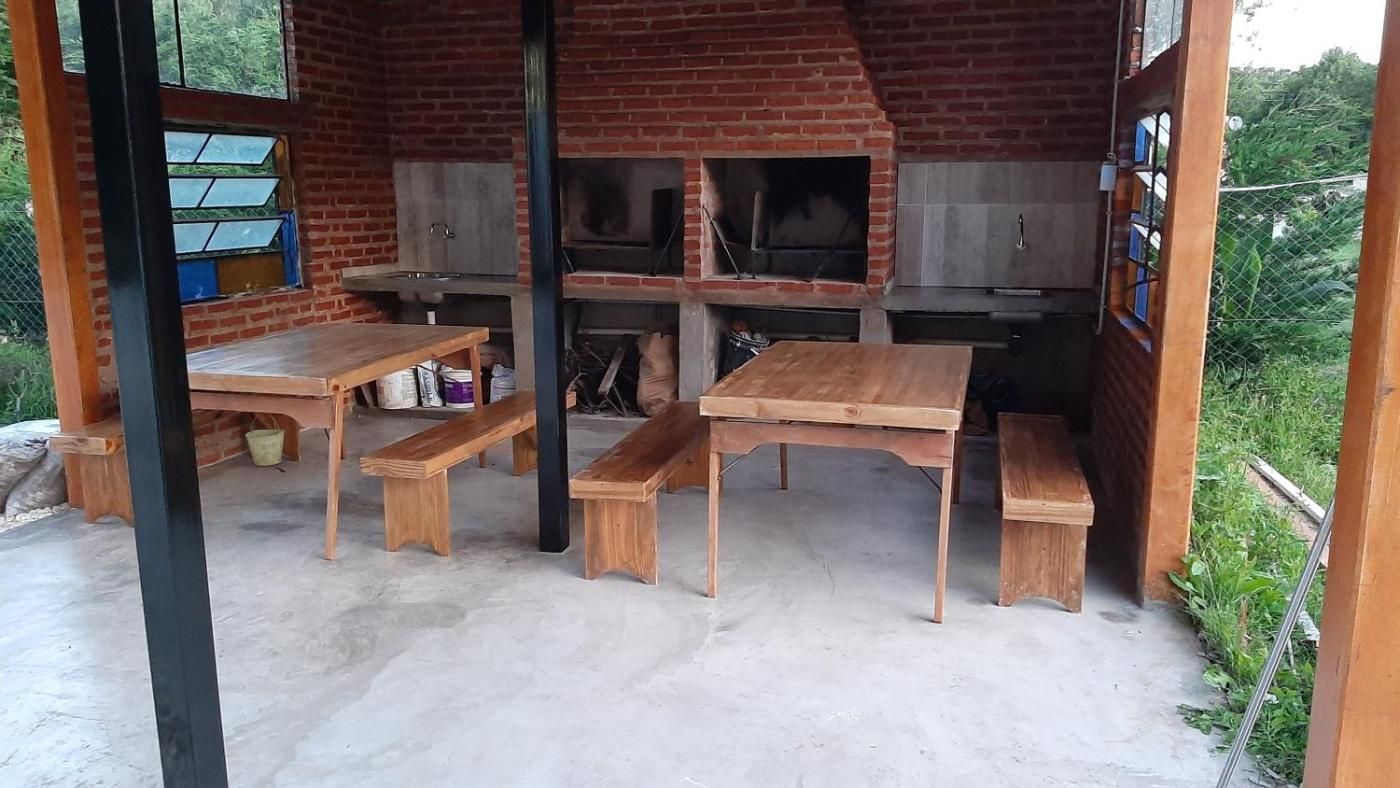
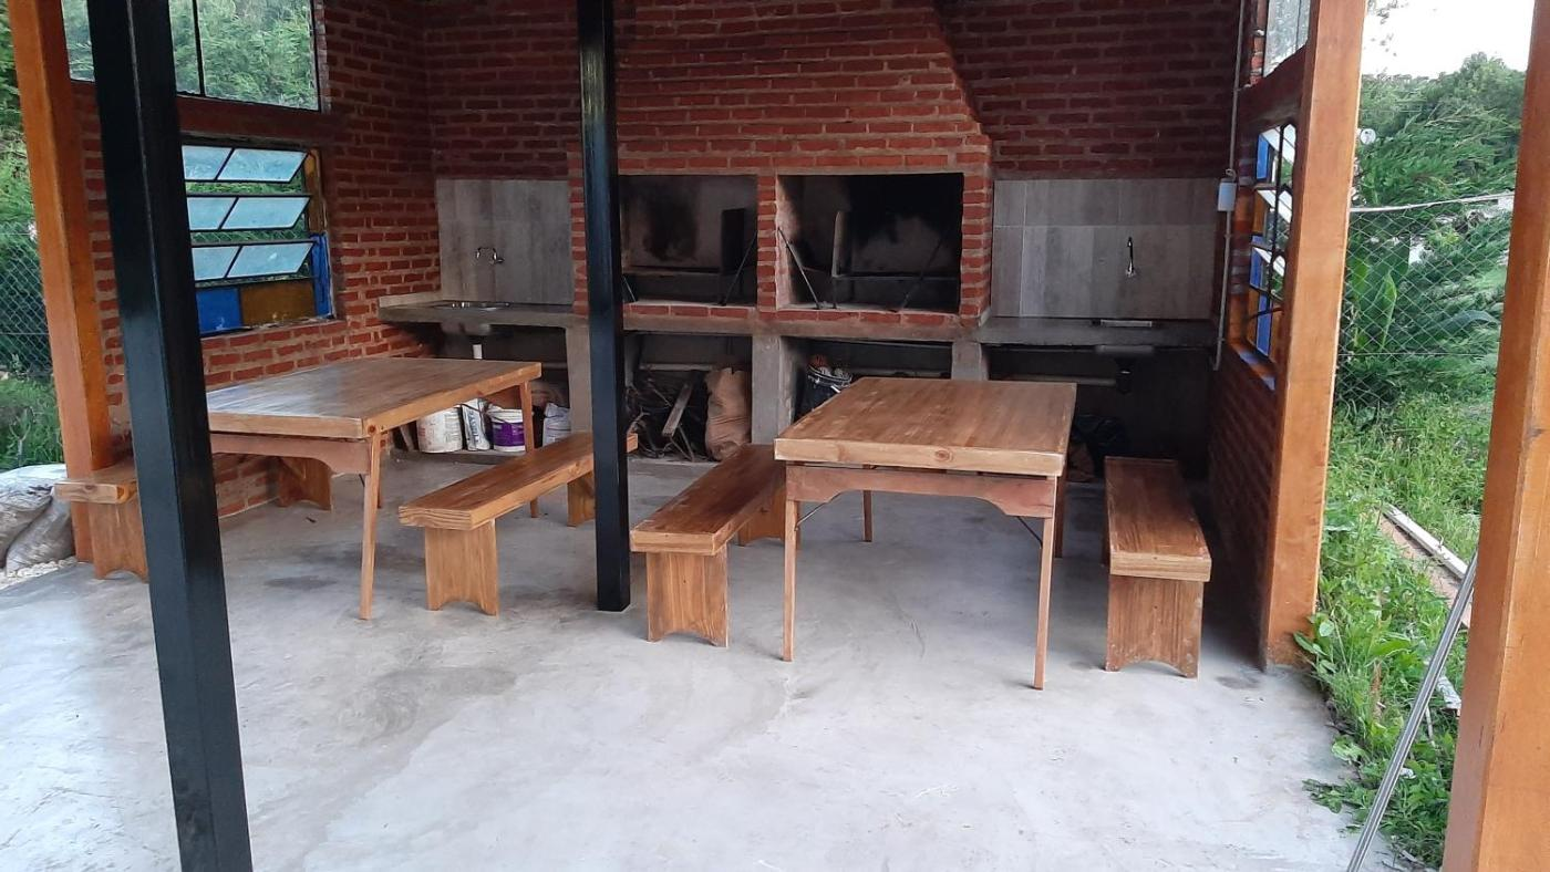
- bucket (265, 437)
